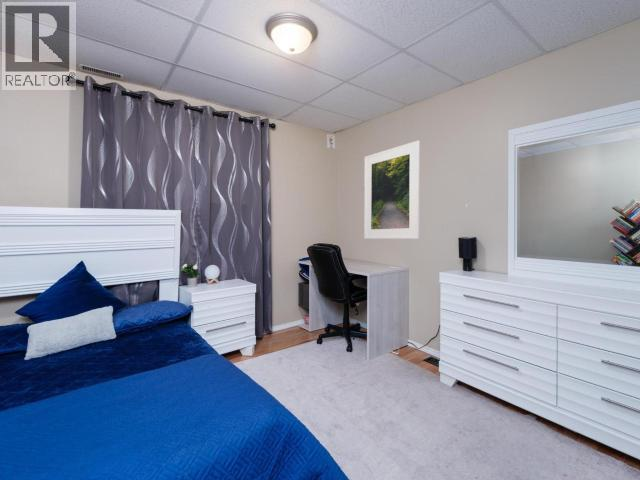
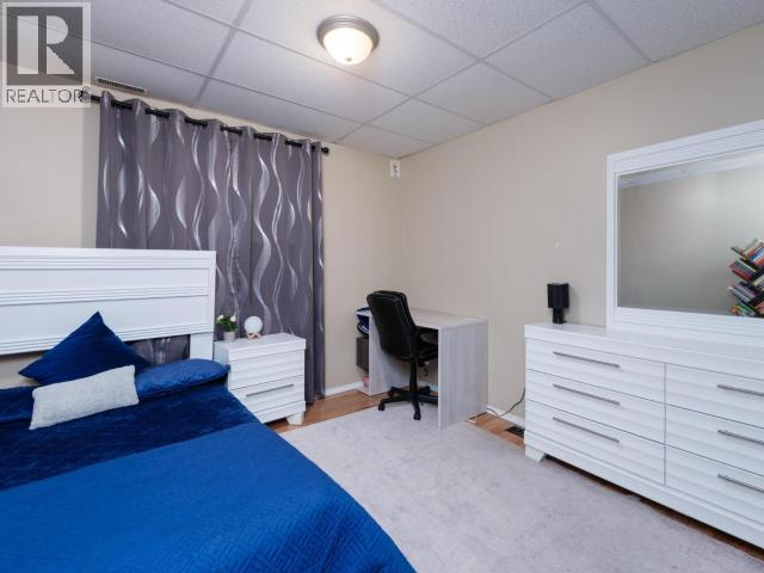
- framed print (389, 194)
